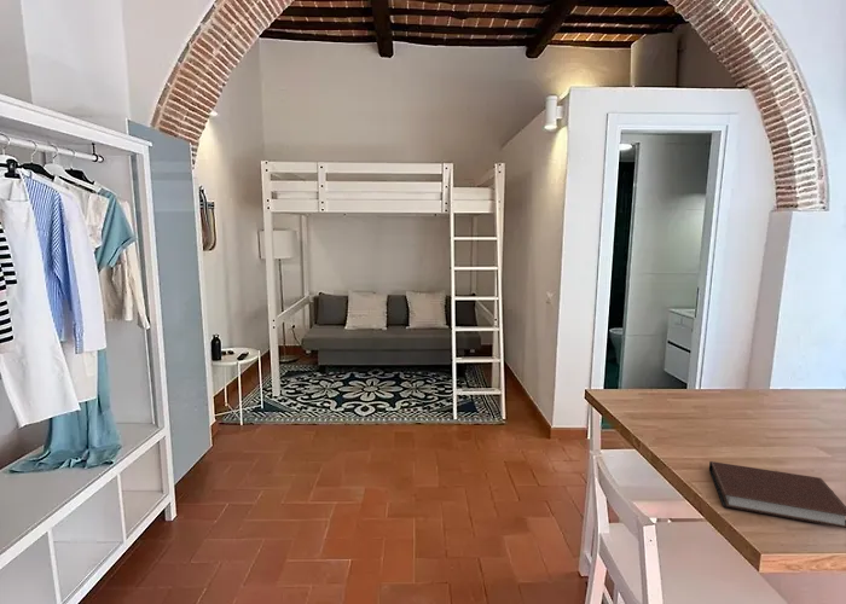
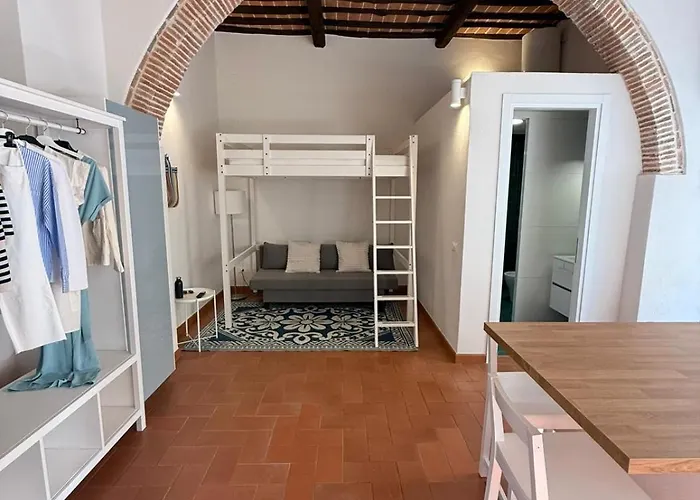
- notebook (772, 490)
